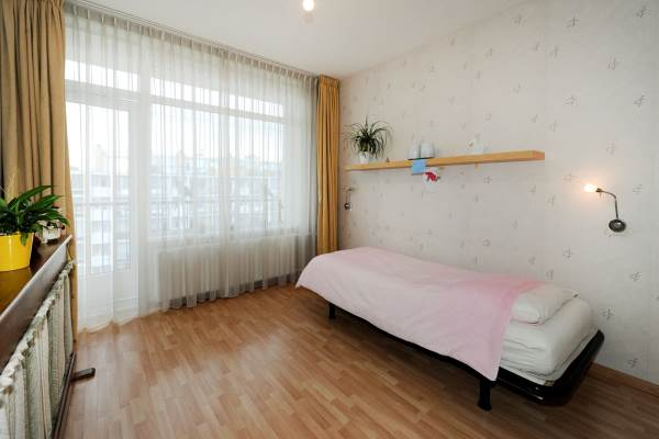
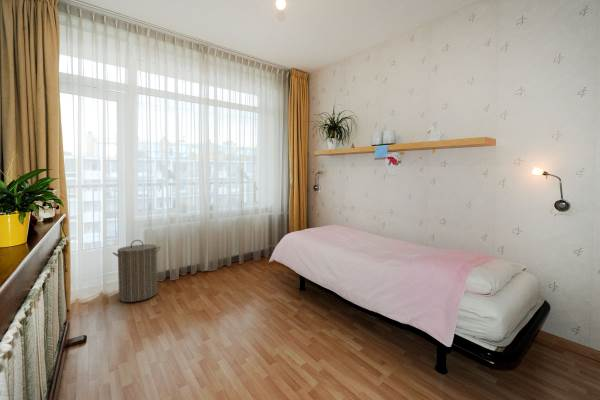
+ laundry hamper (138, 267)
